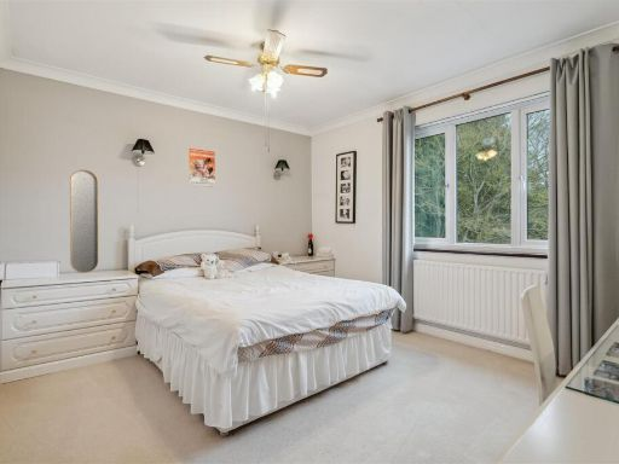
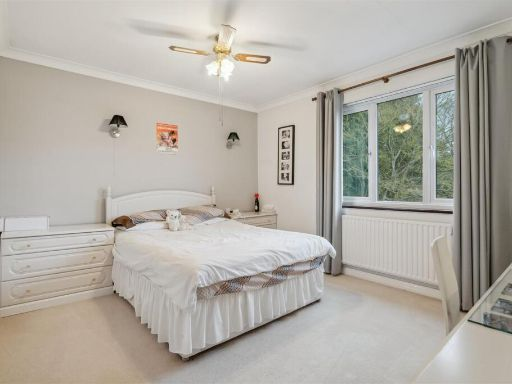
- home mirror (83, 221)
